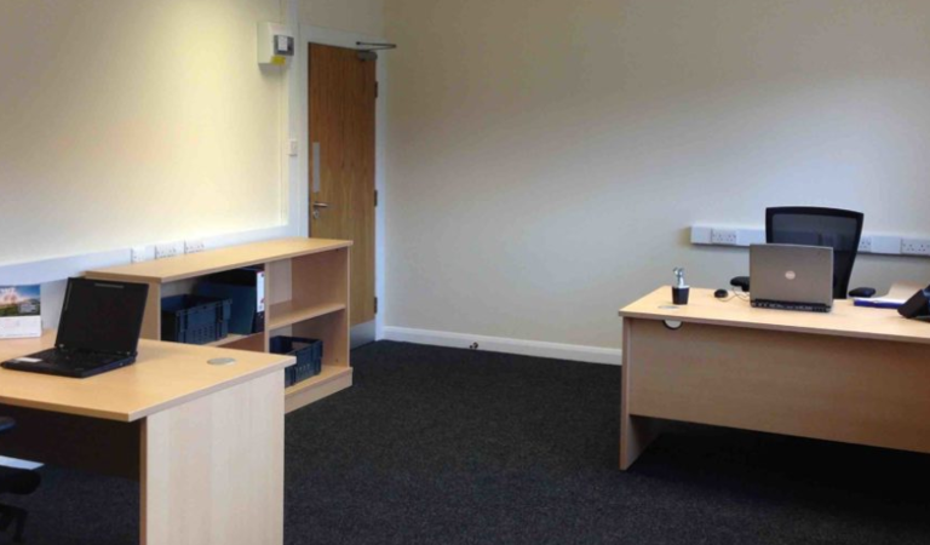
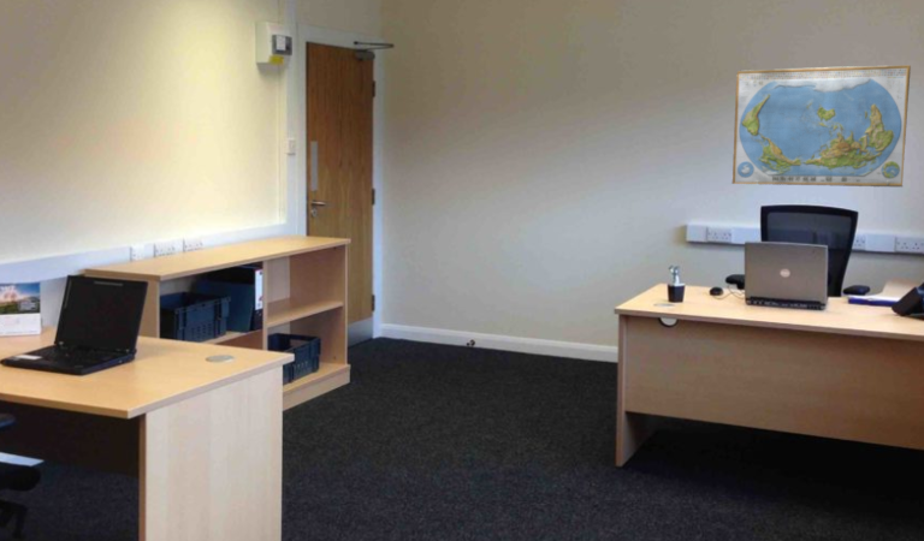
+ world map (817, 126)
